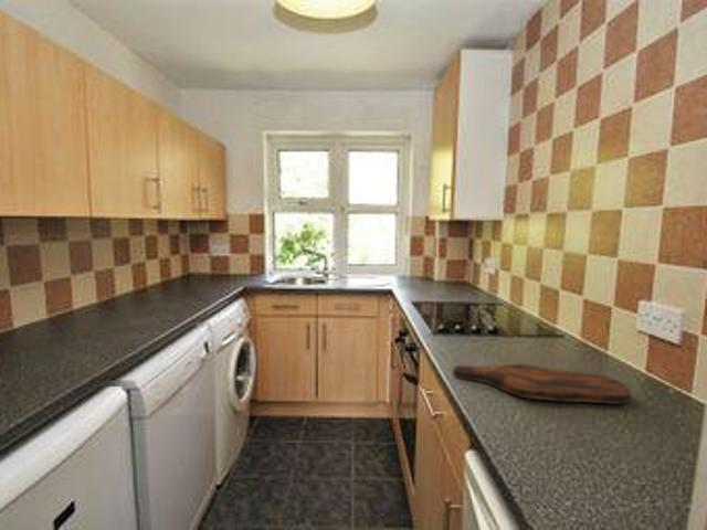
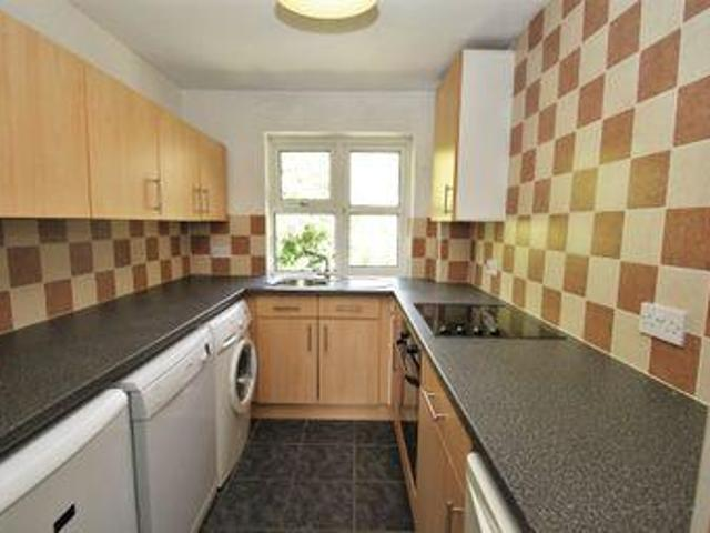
- cutting board (536, 381)
